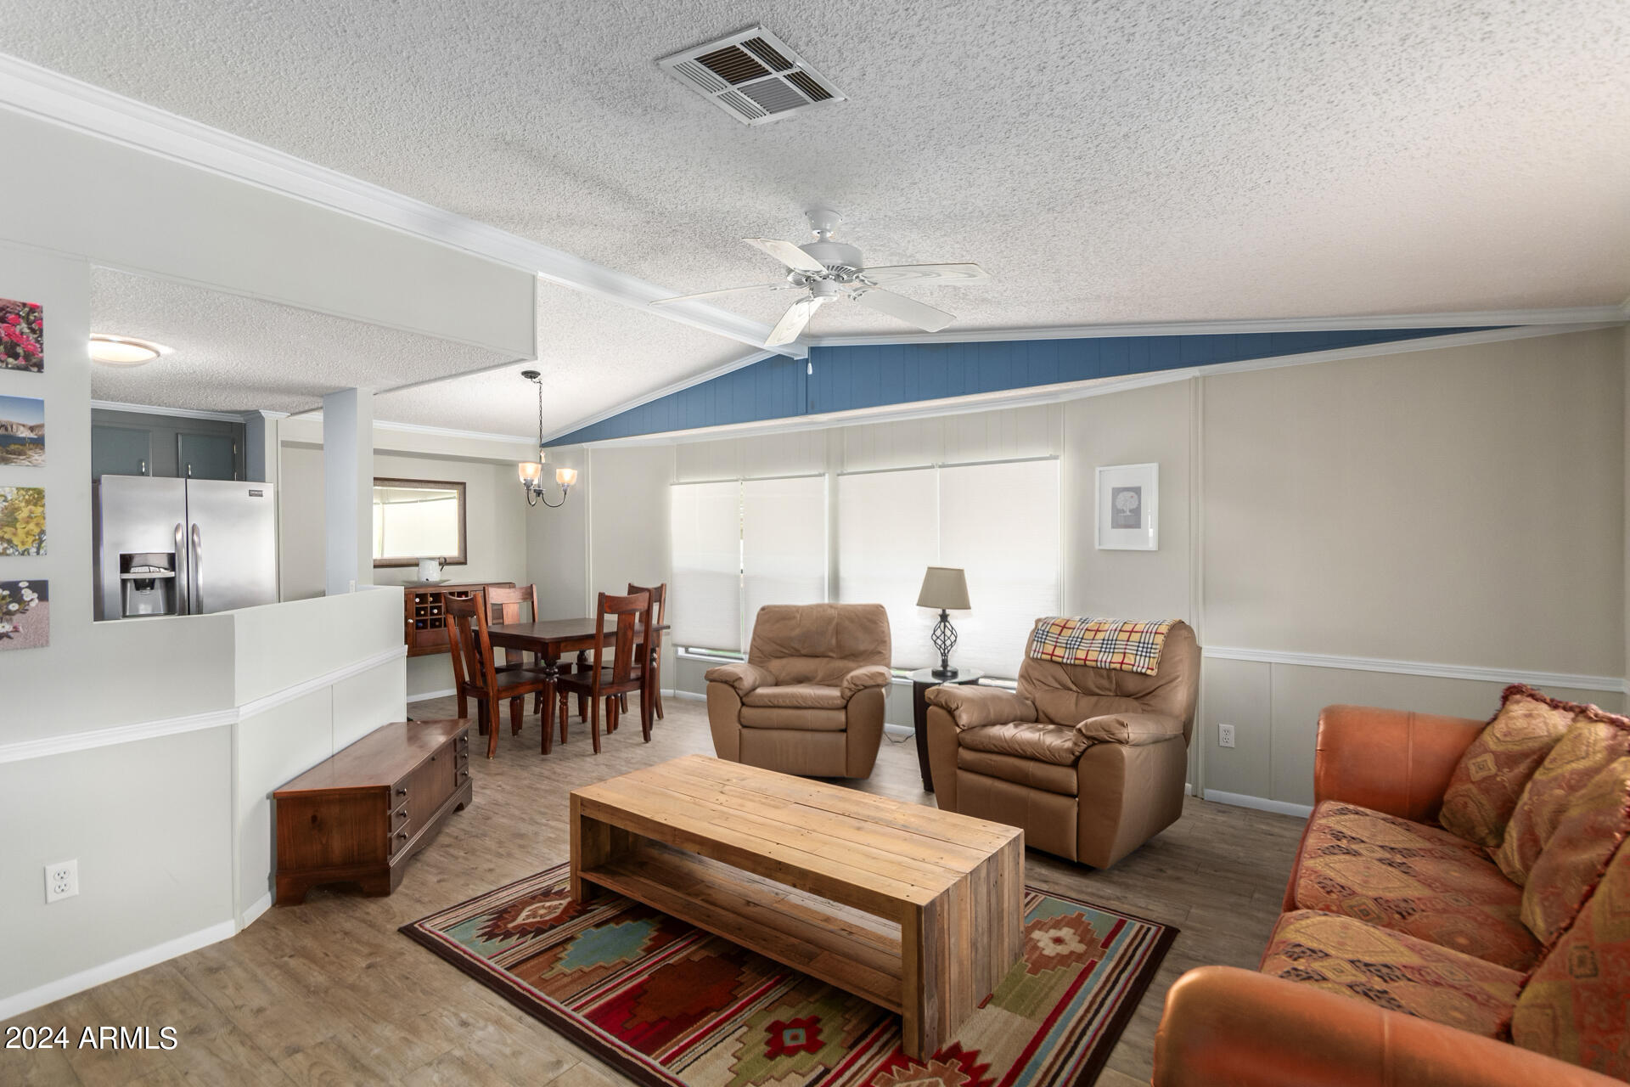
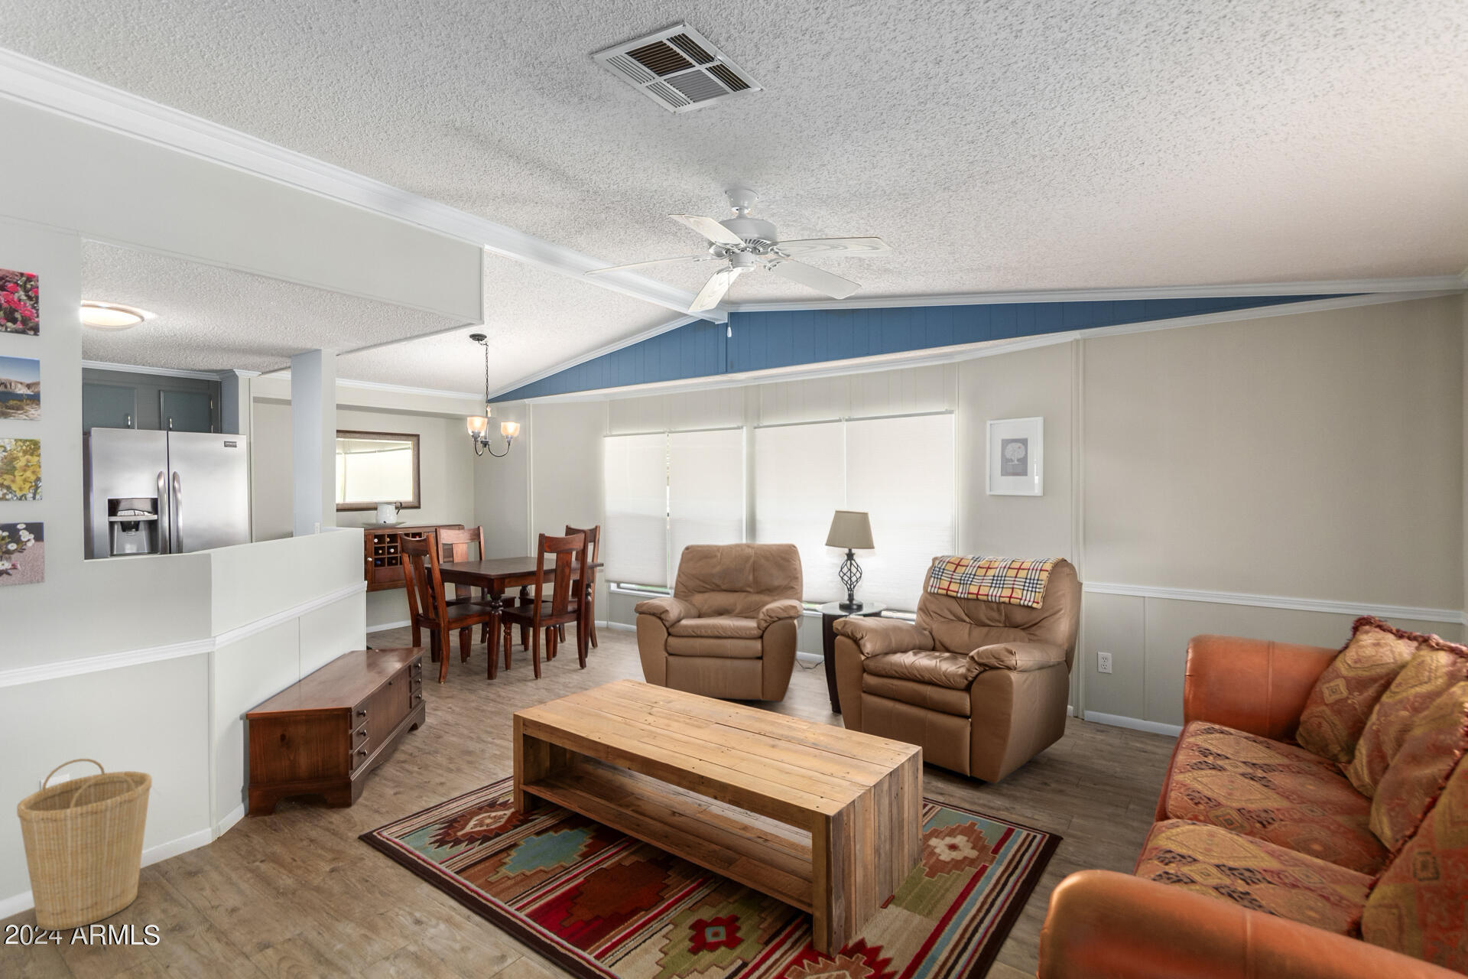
+ basket (87, 837)
